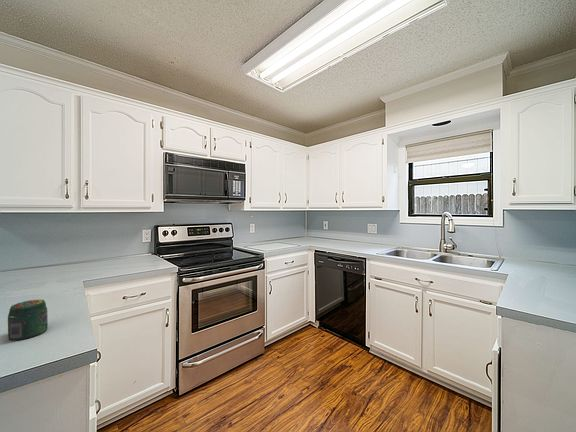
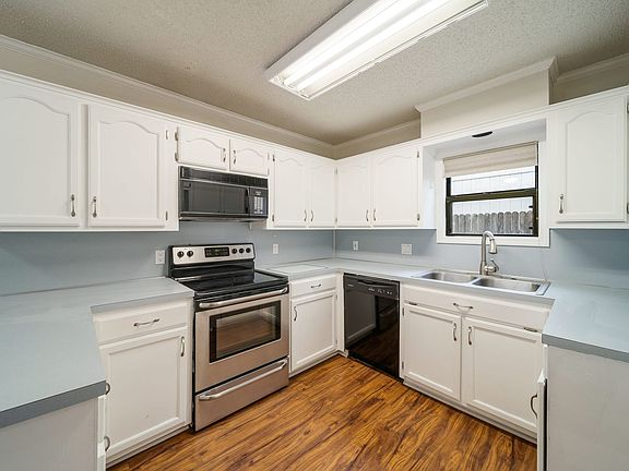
- jar (28, 318)
